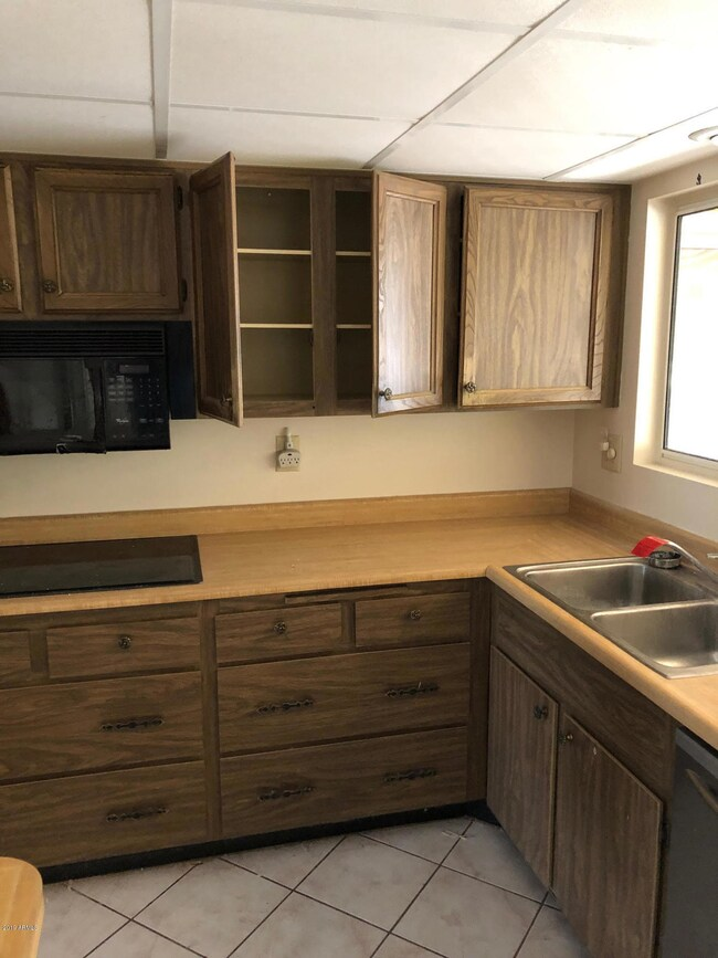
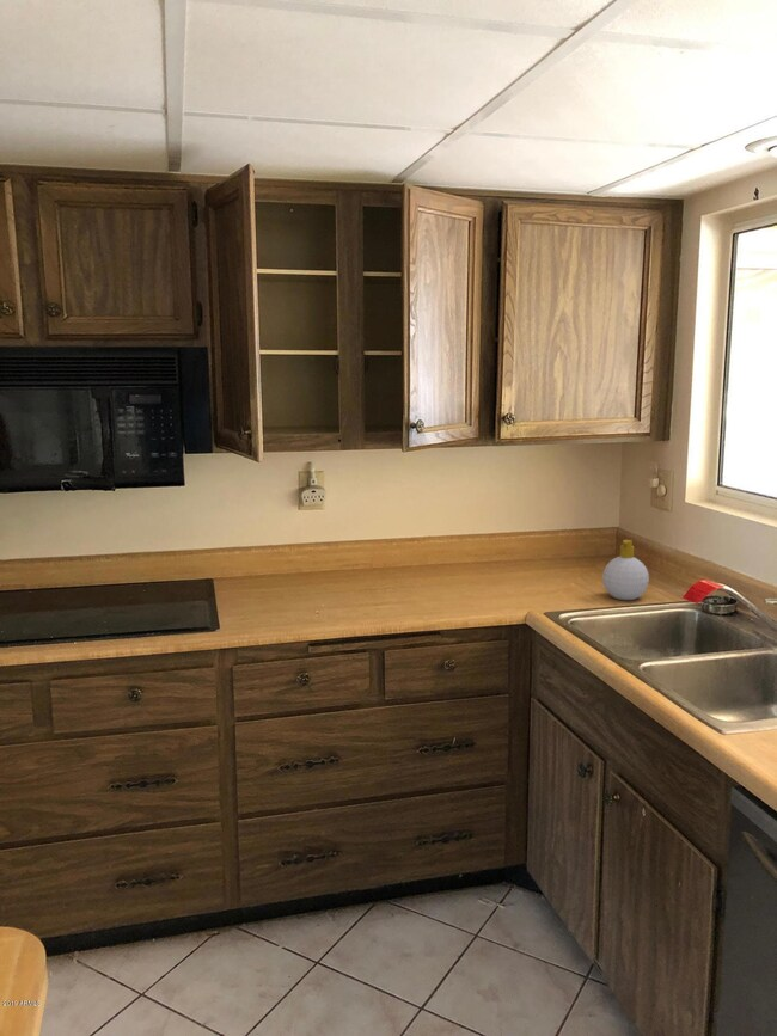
+ soap bottle (625, 569)
